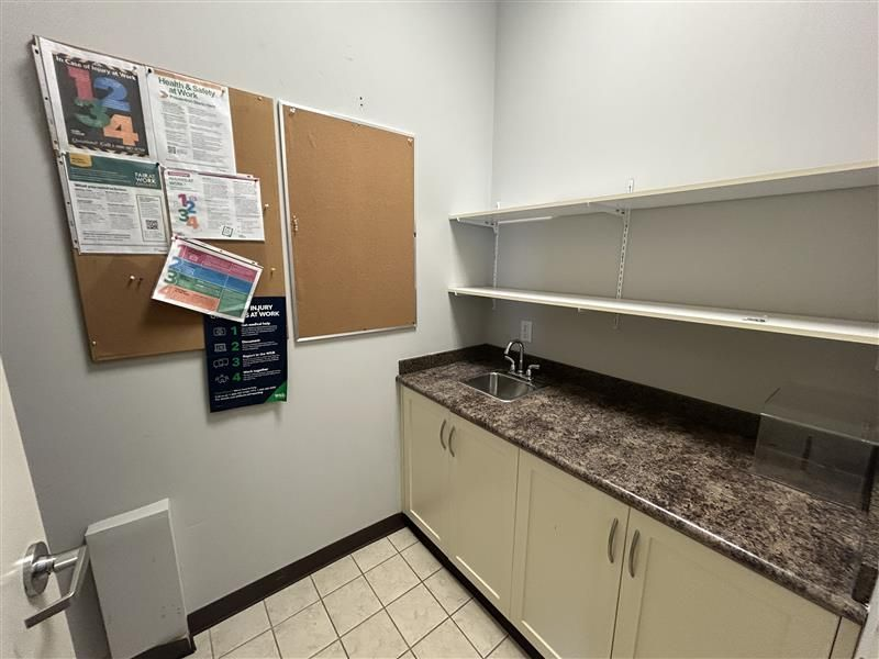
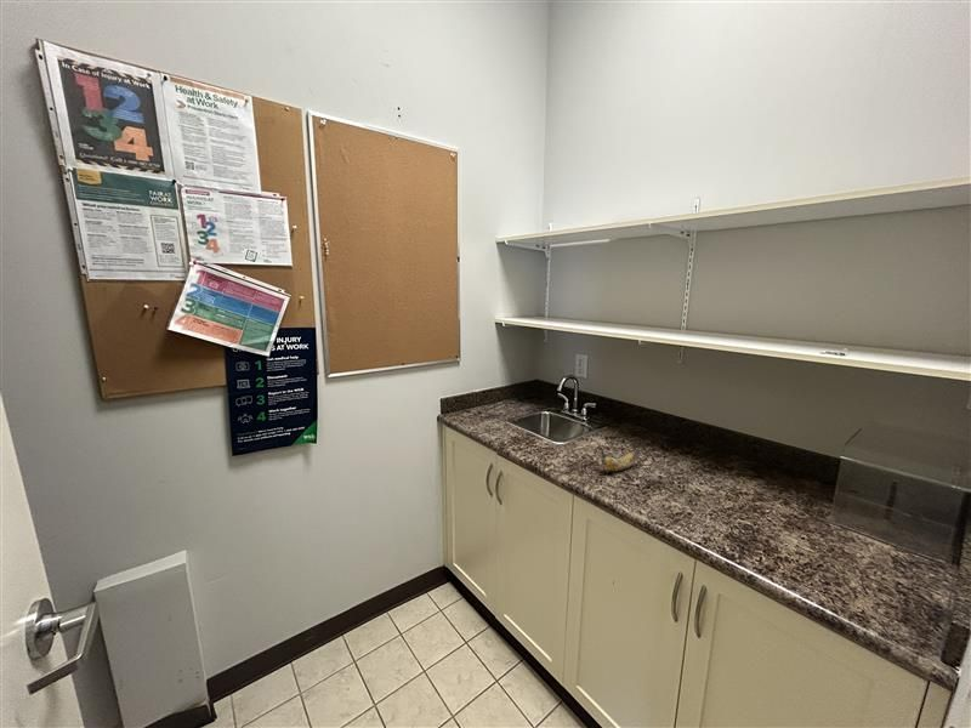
+ banana (620, 457)
